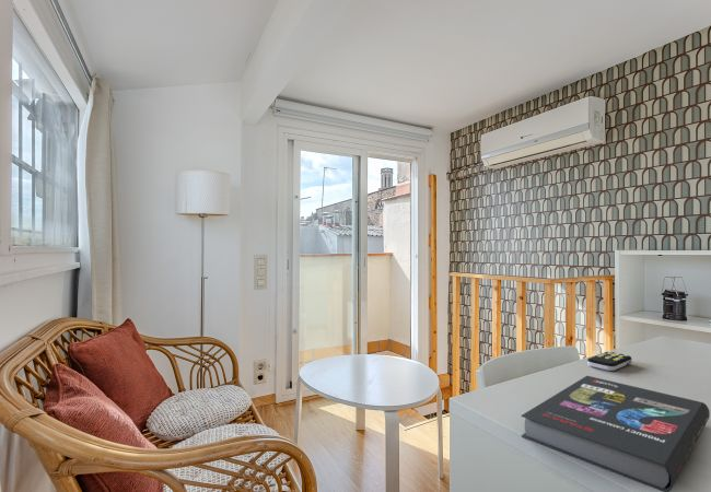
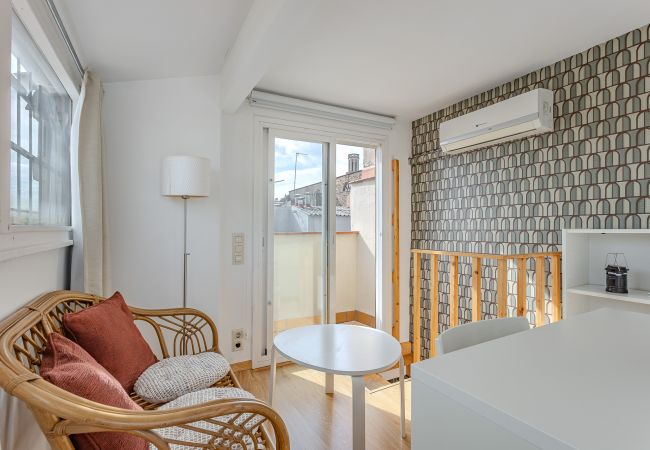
- remote control (609, 360)
- book (618, 419)
